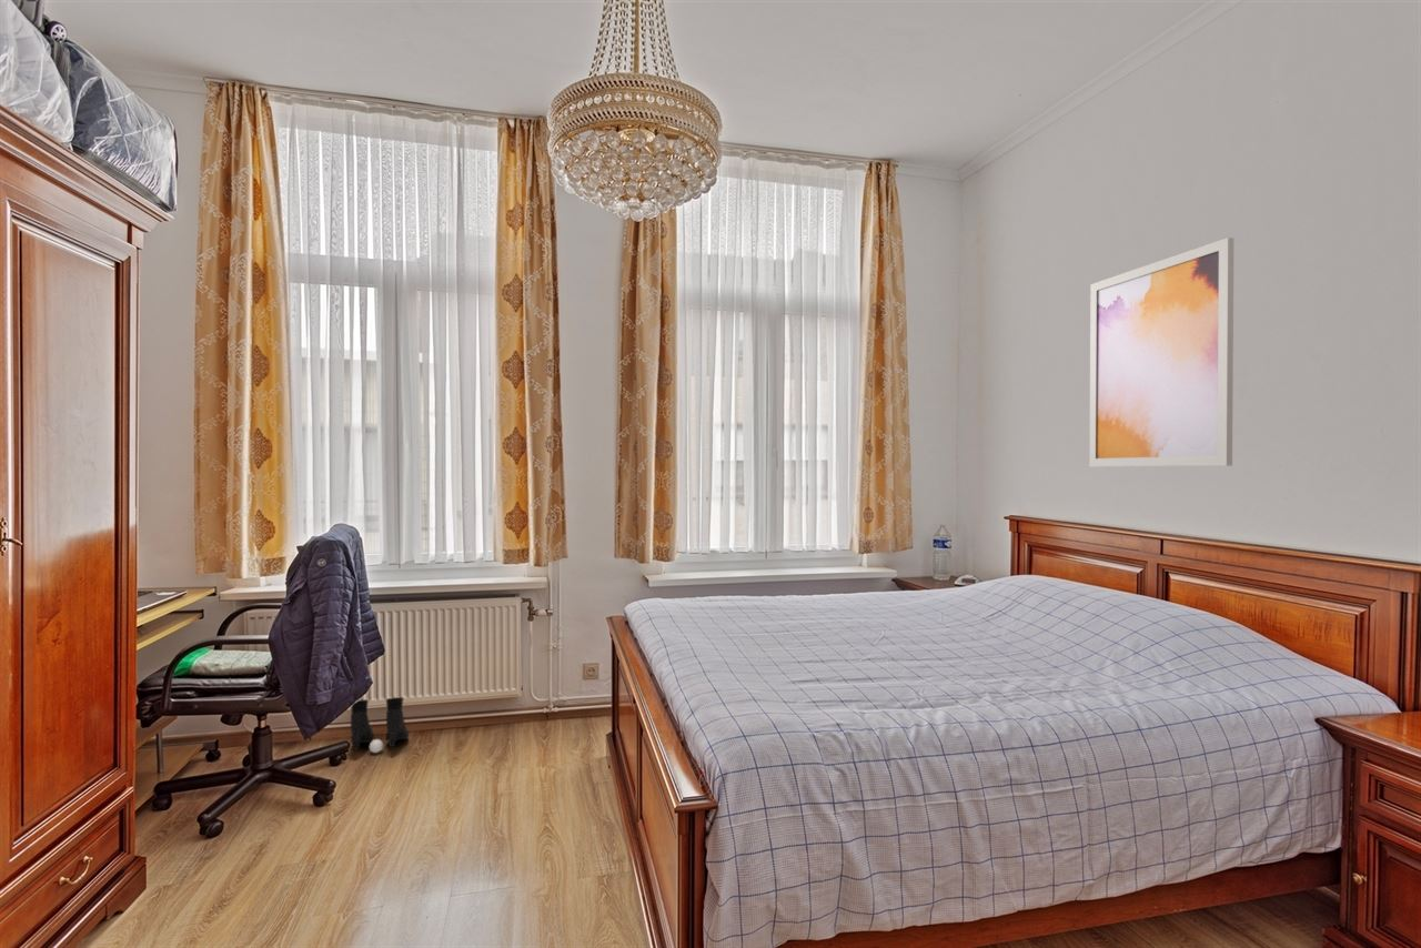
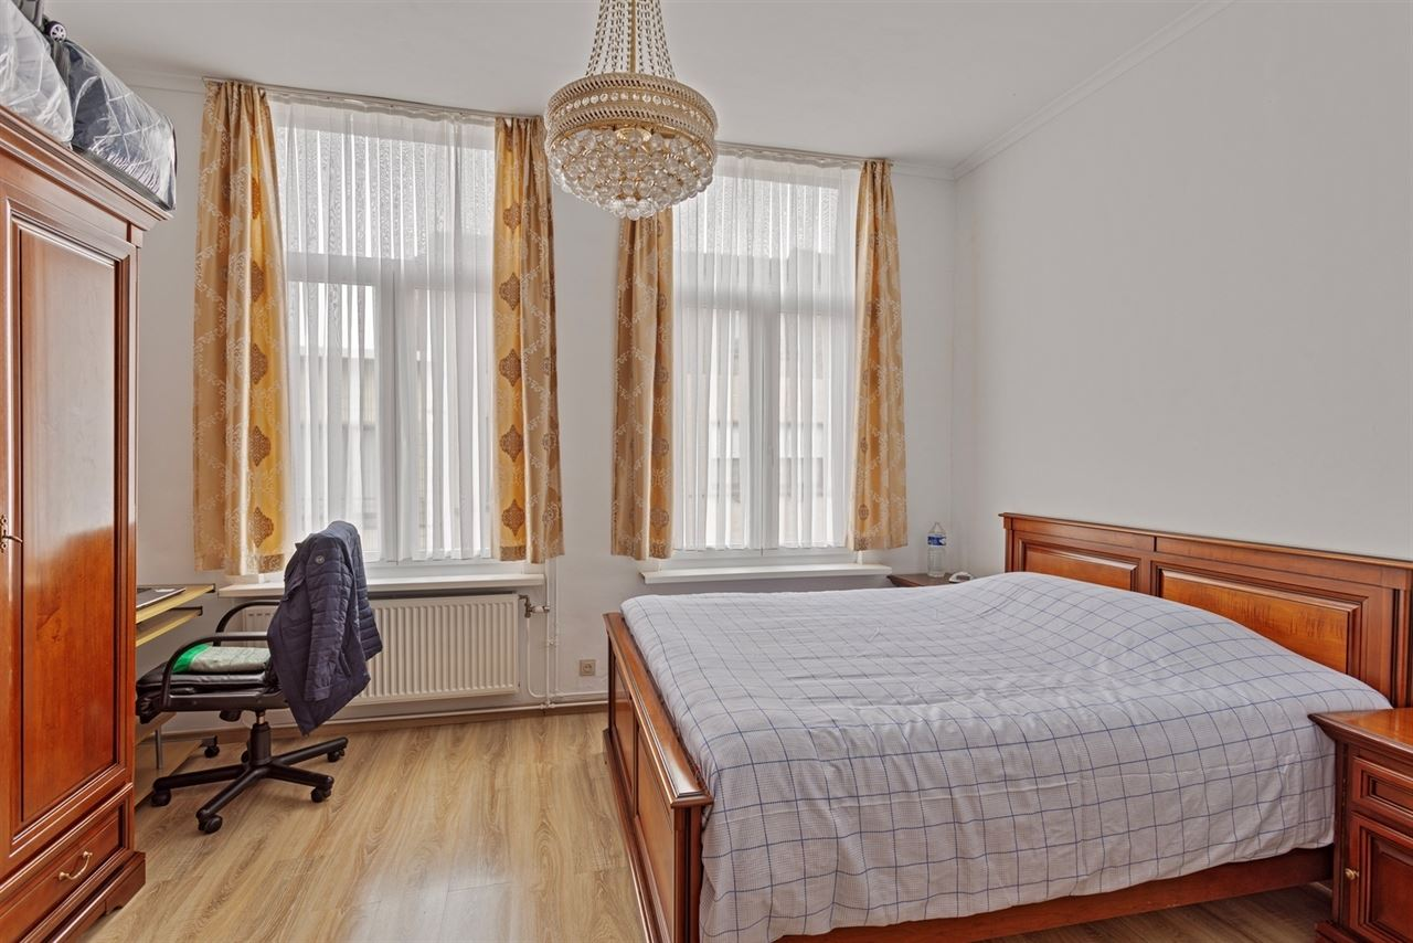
- boots (386, 718)
- wall art (1153, 364)
